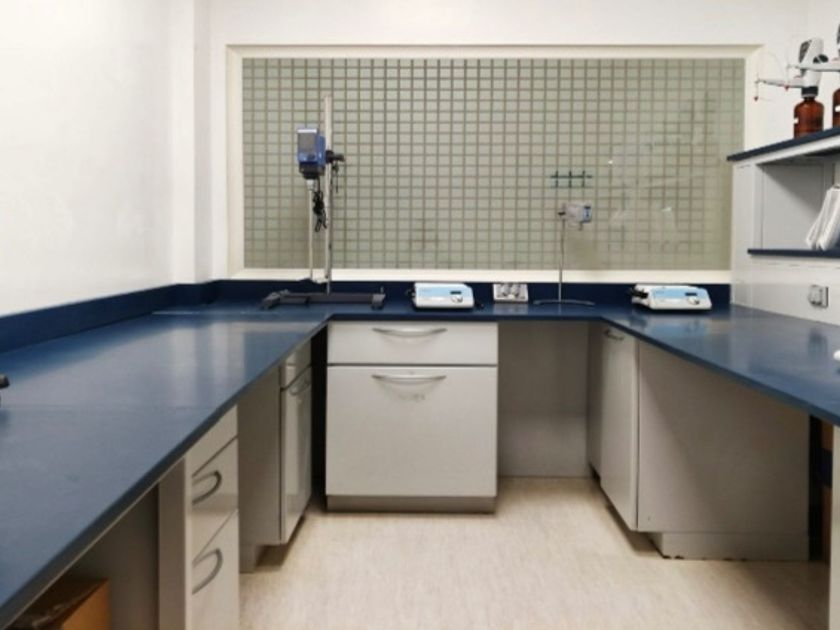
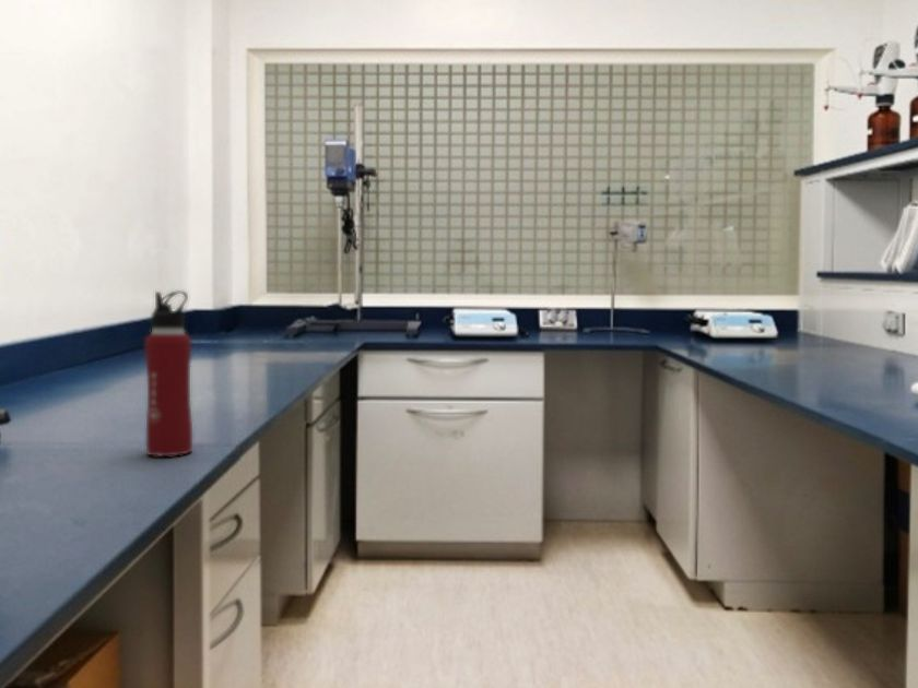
+ water bottle (168, 371)
